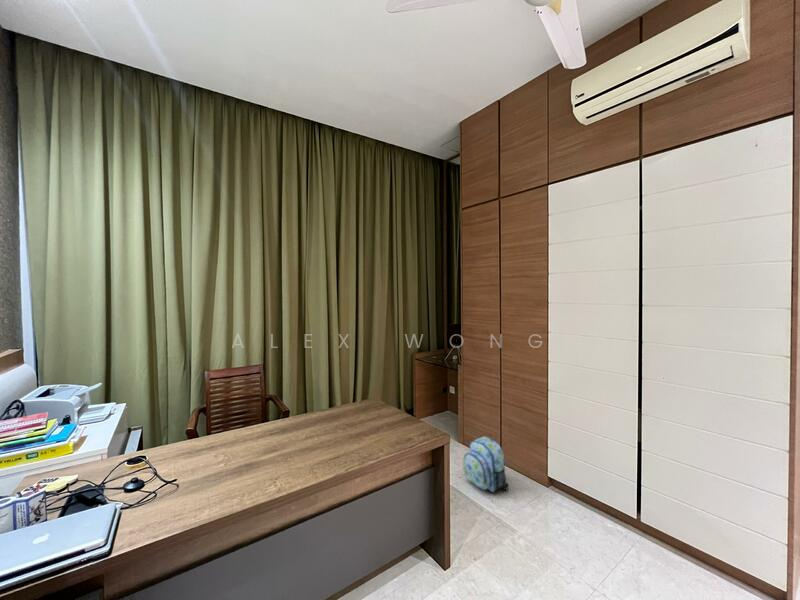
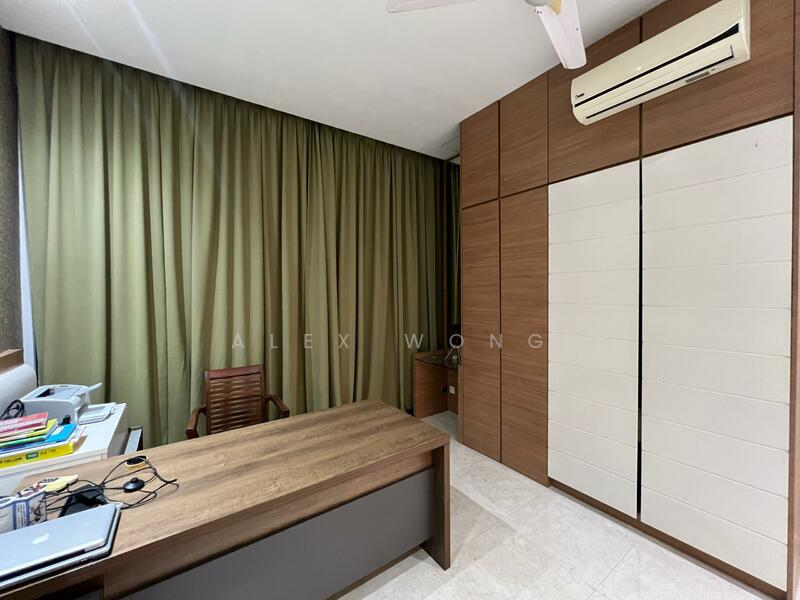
- backpack (484, 463)
